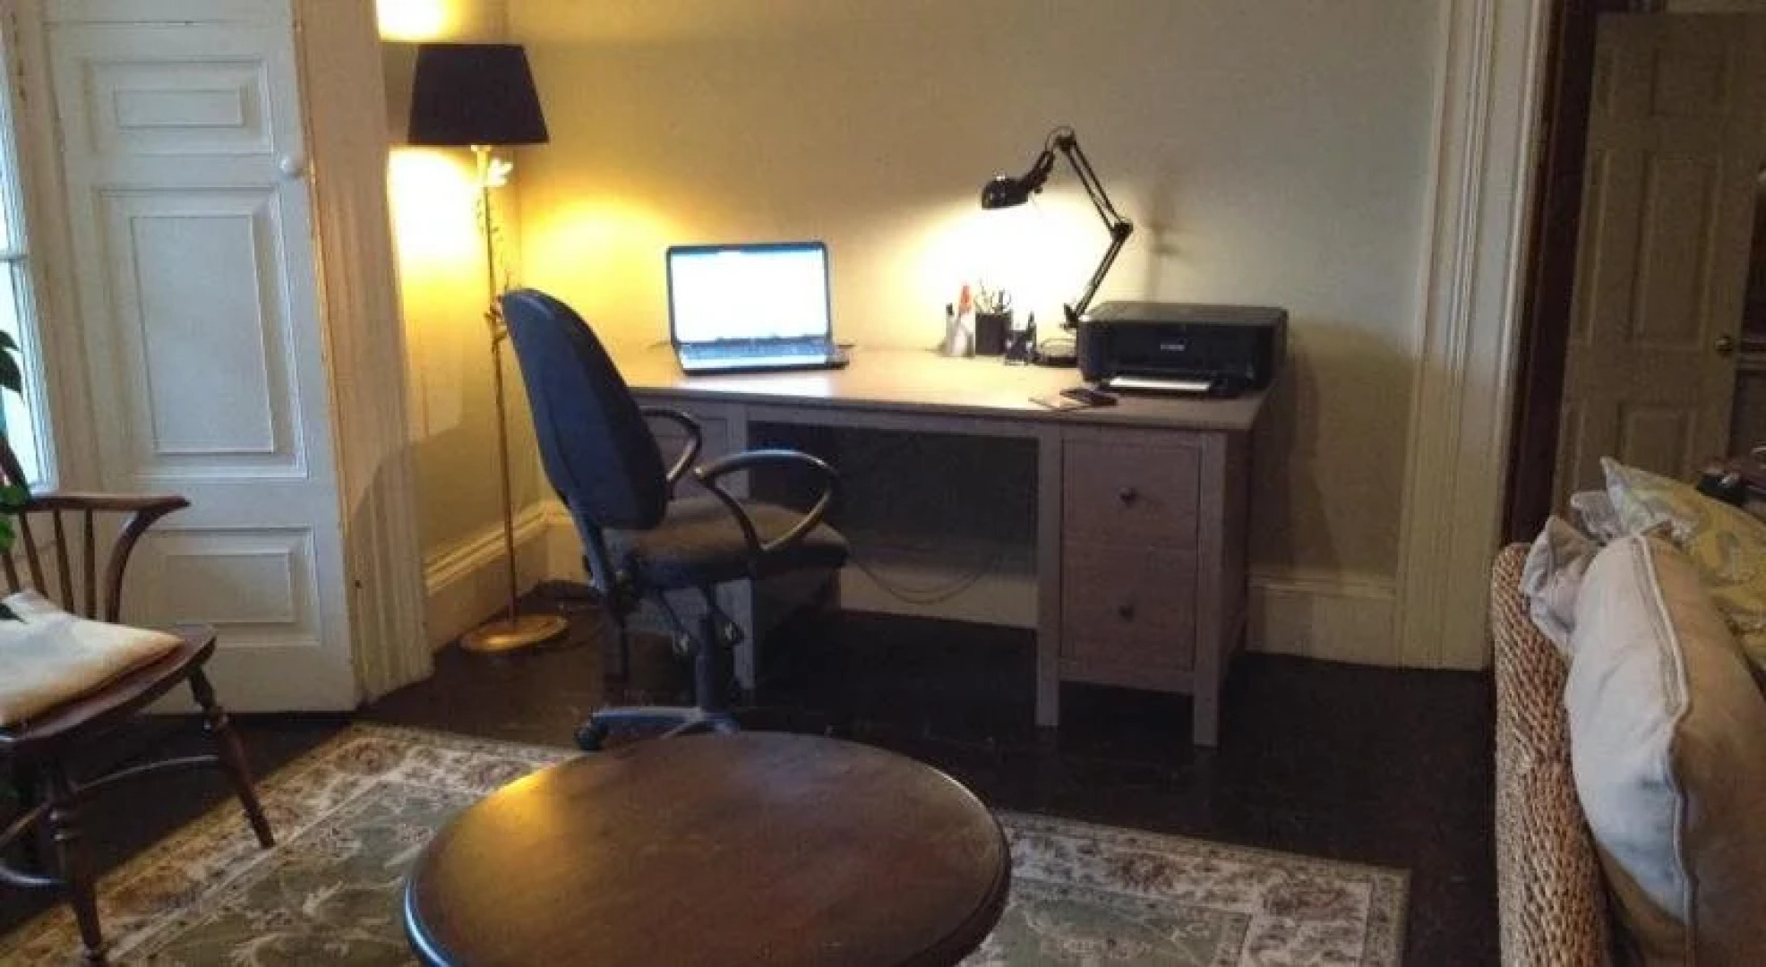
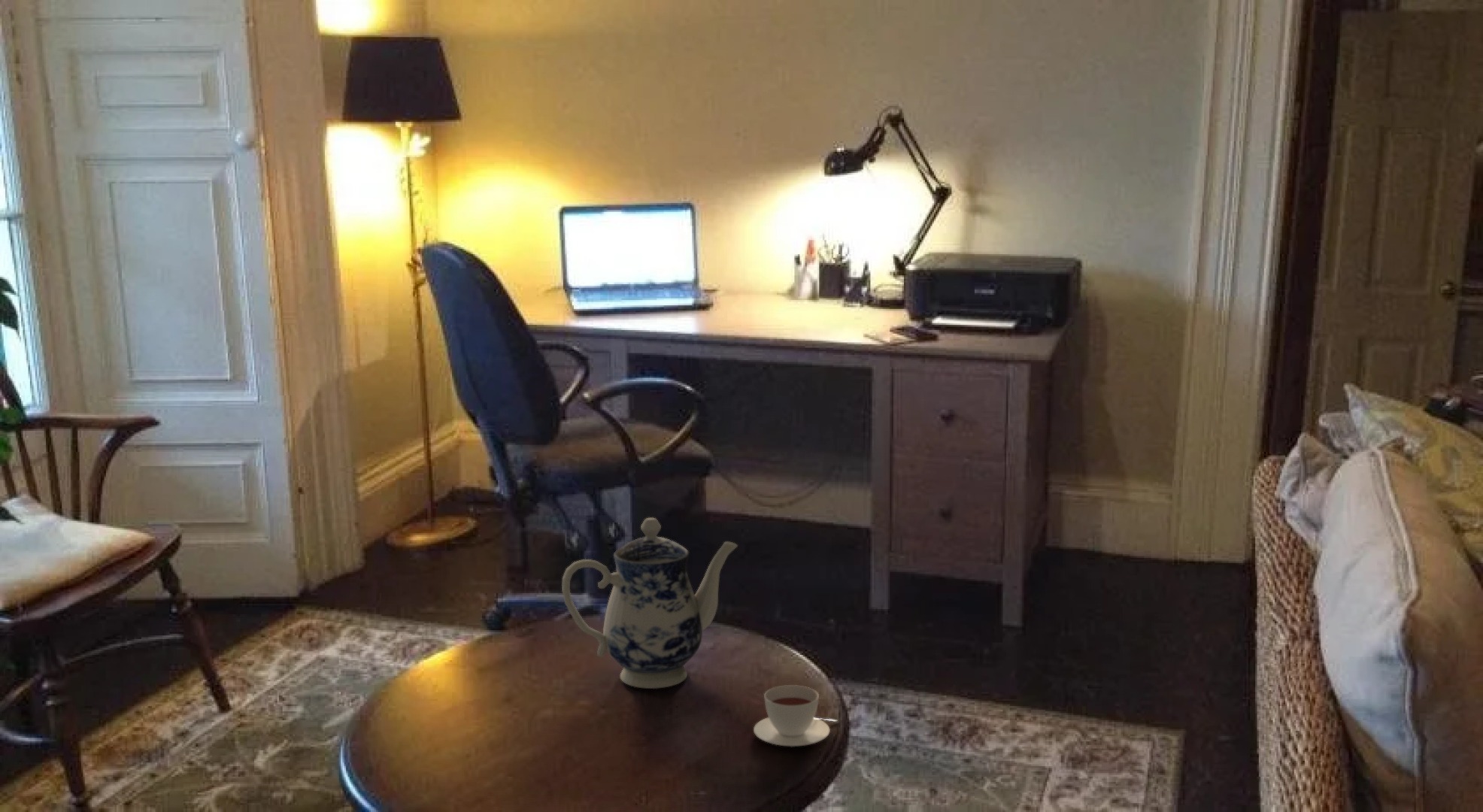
+ teacup (793, 713)
+ teapot (652, 598)
